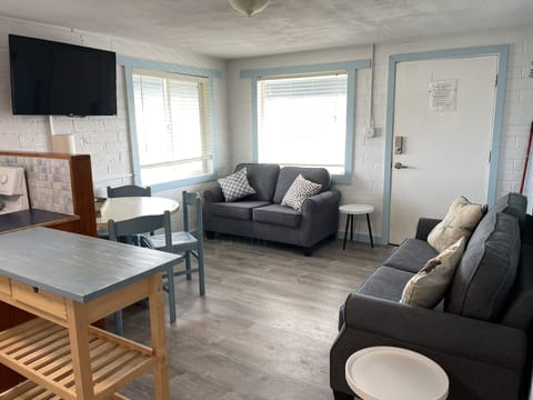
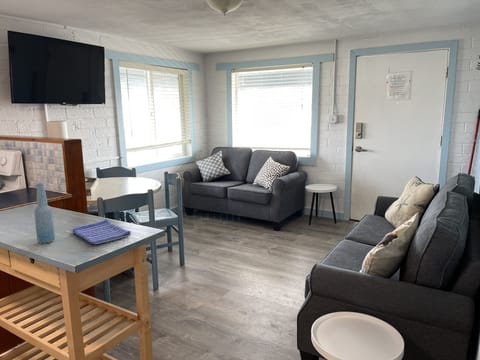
+ bottle (43, 212)
+ dish towel (101, 231)
